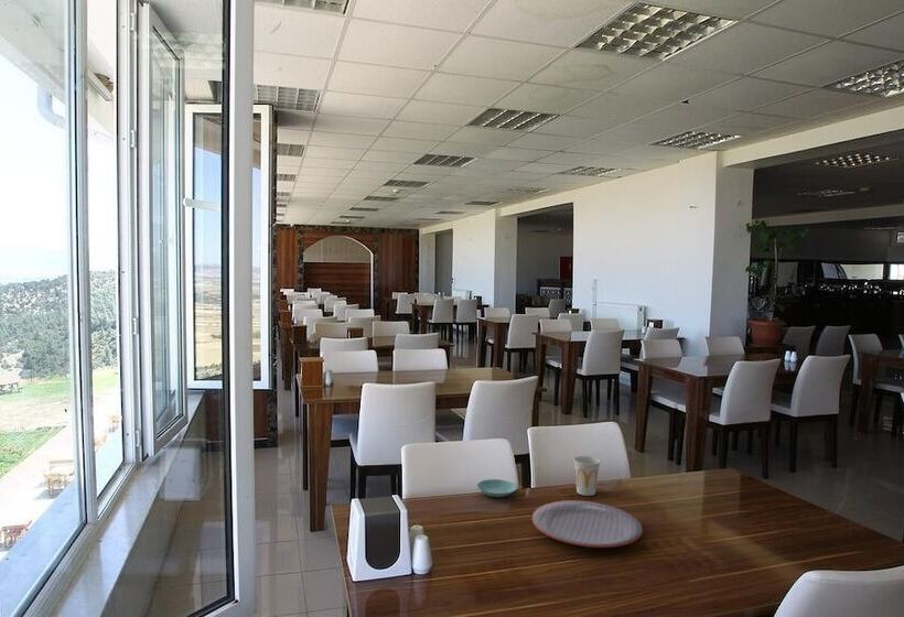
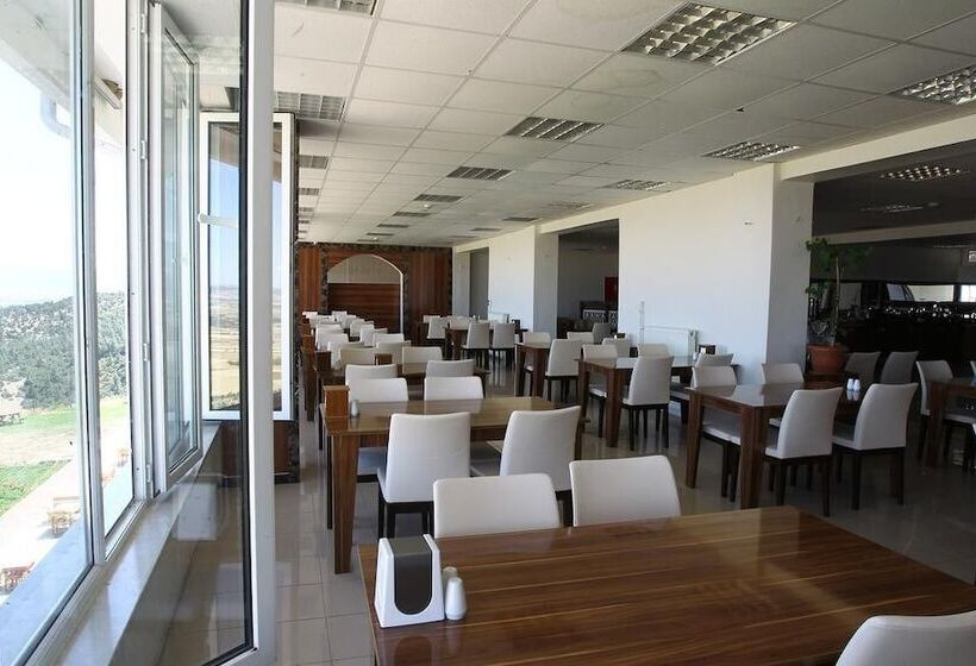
- plate (585, 524)
- cup (585, 476)
- saucer (496, 489)
